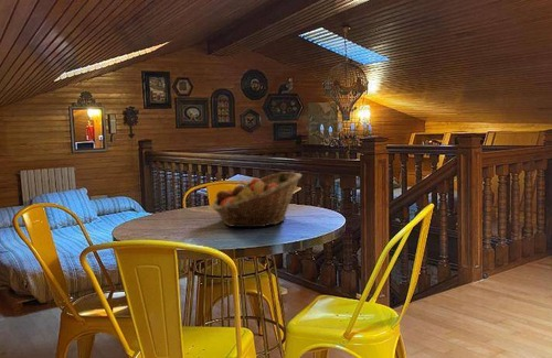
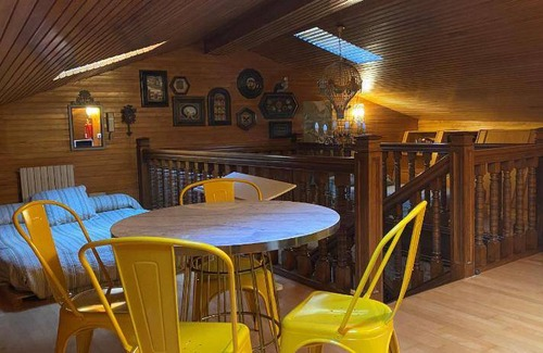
- fruit basket (256, 197)
